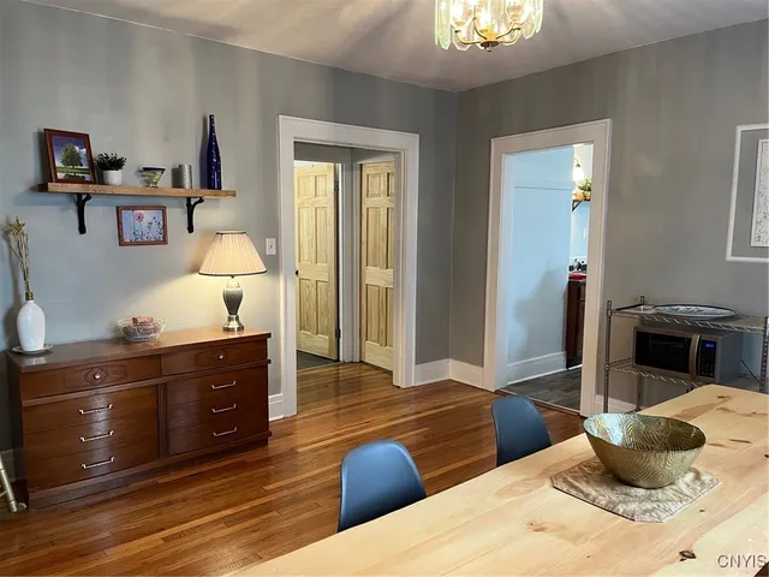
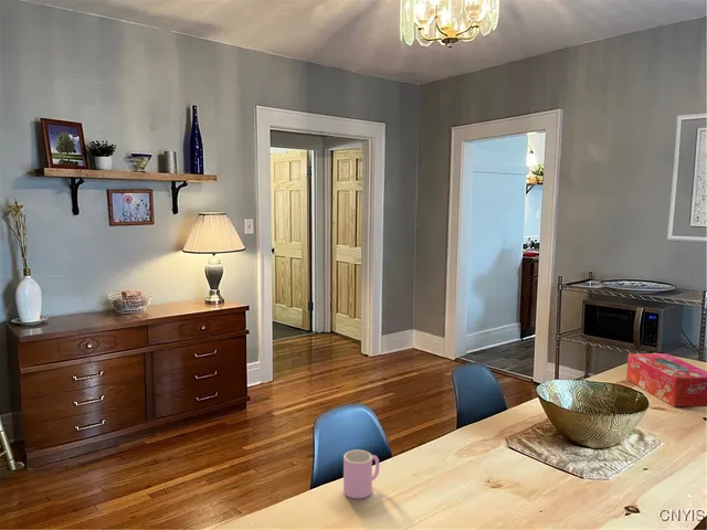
+ cup (362, 471)
+ tissue box (669, 378)
